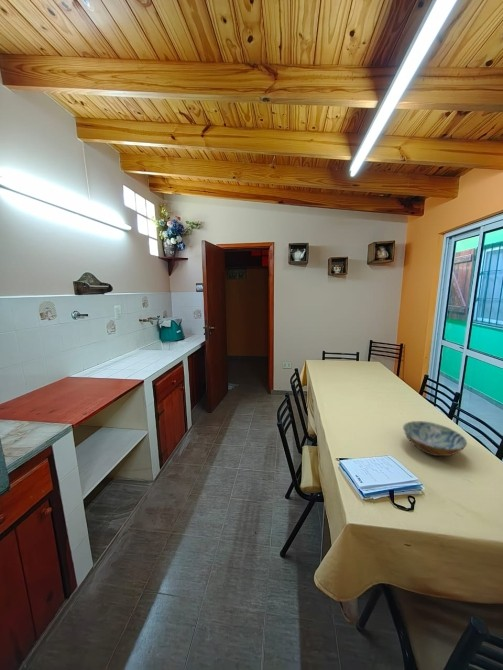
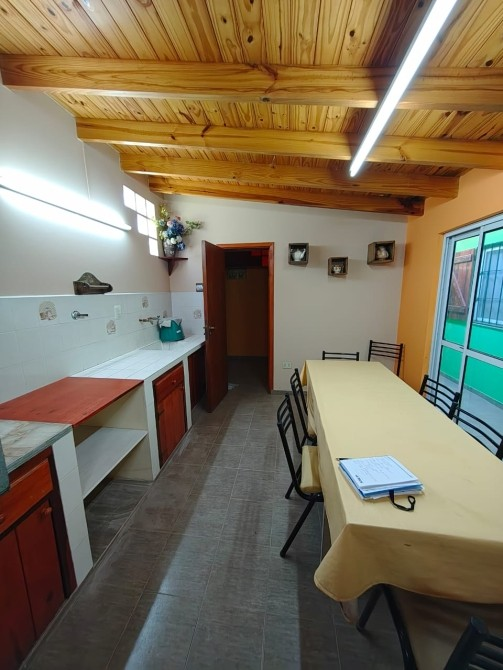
- bowl (432, 441)
